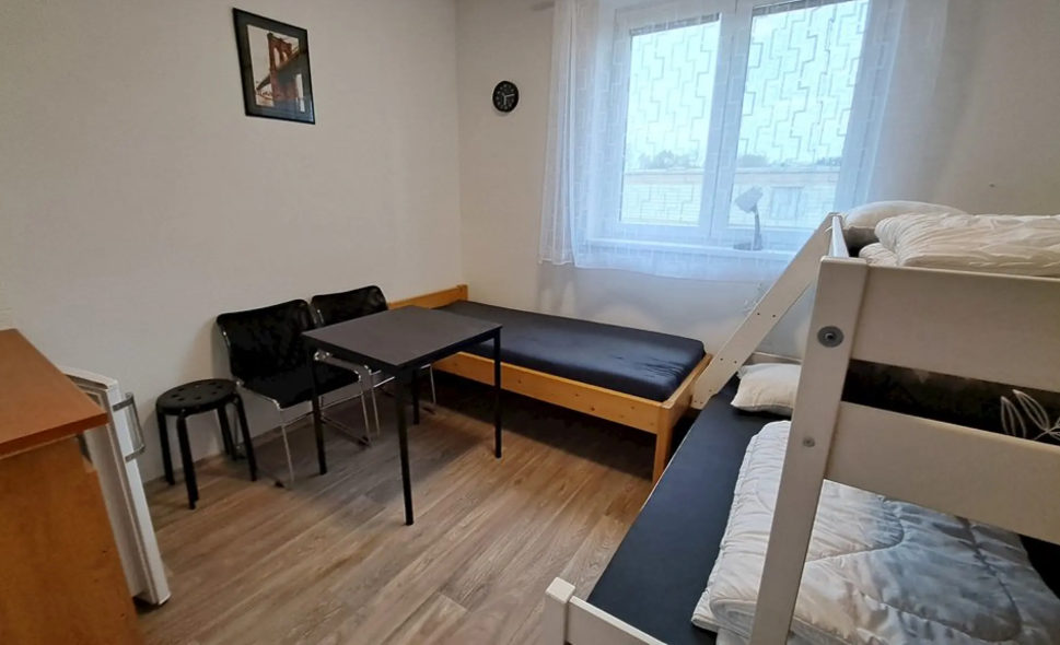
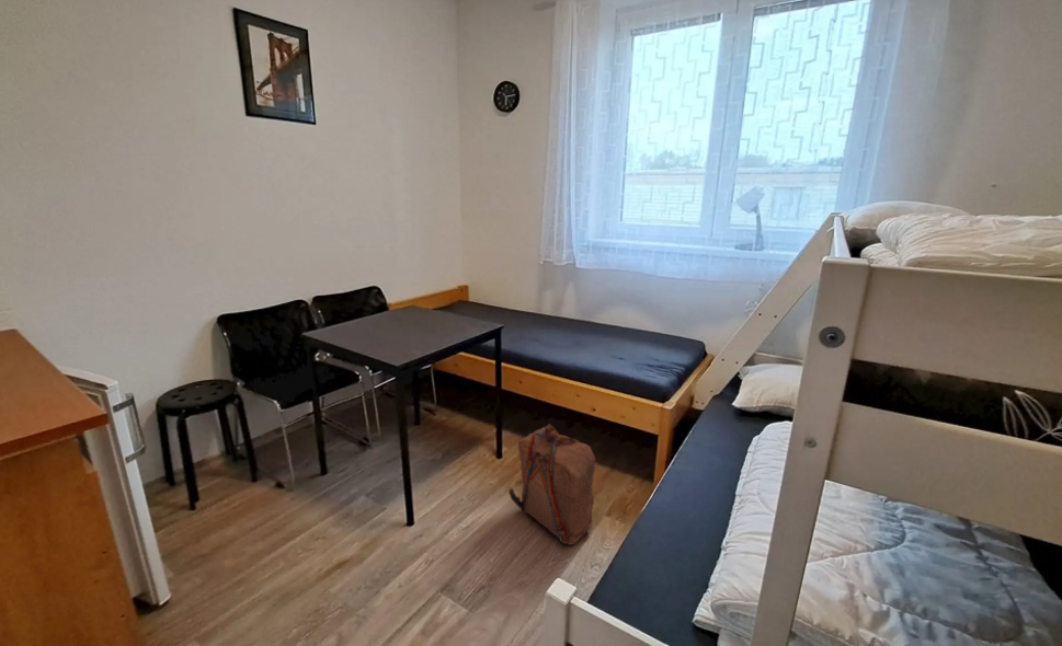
+ backpack (553, 480)
